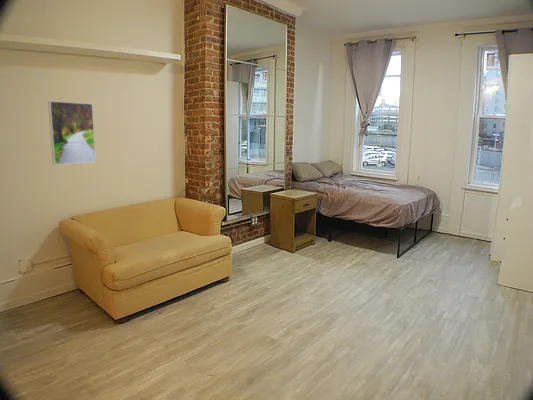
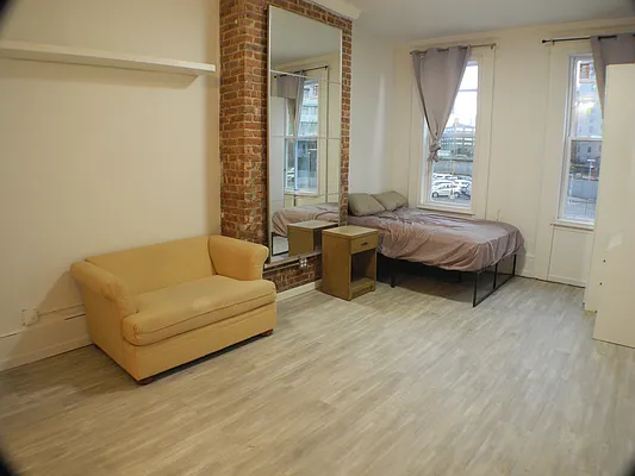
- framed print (73, 133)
